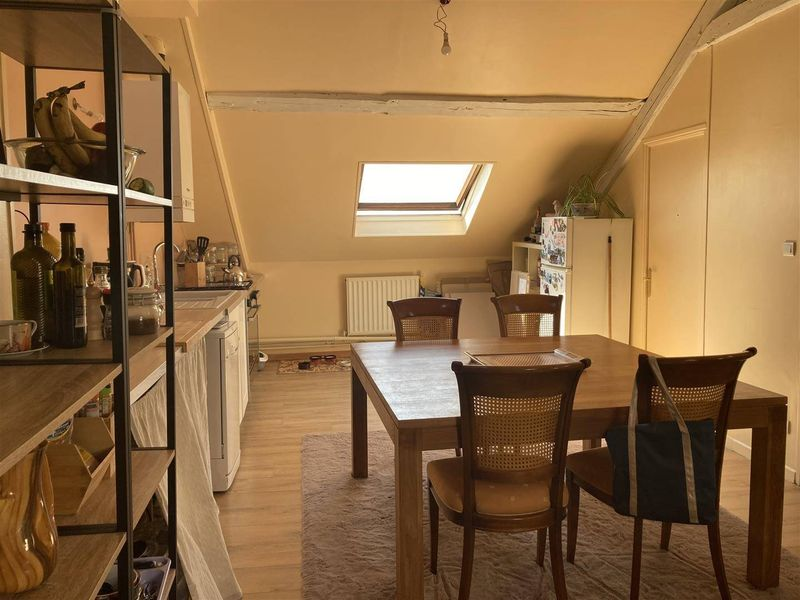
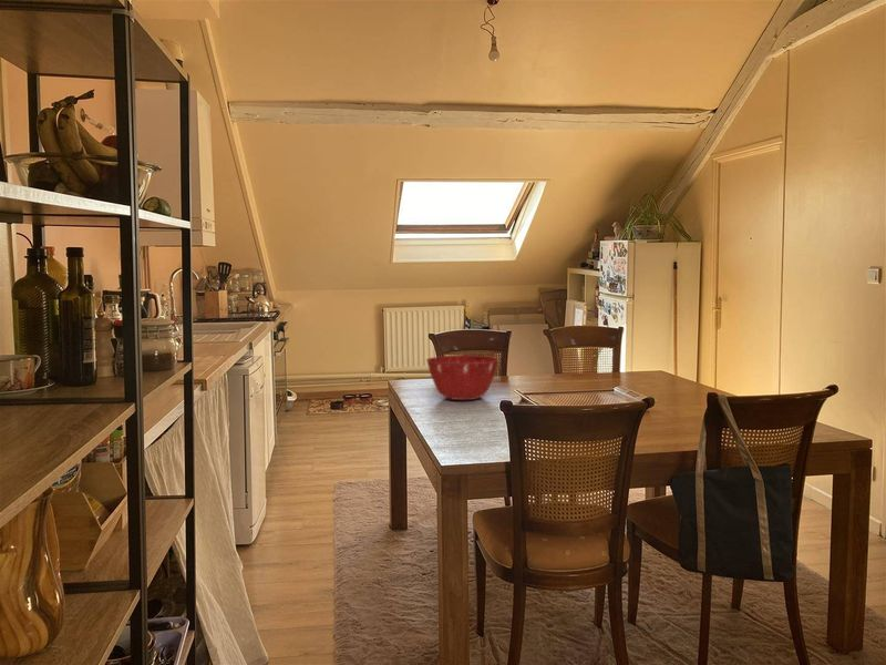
+ mixing bowl (462, 378)
